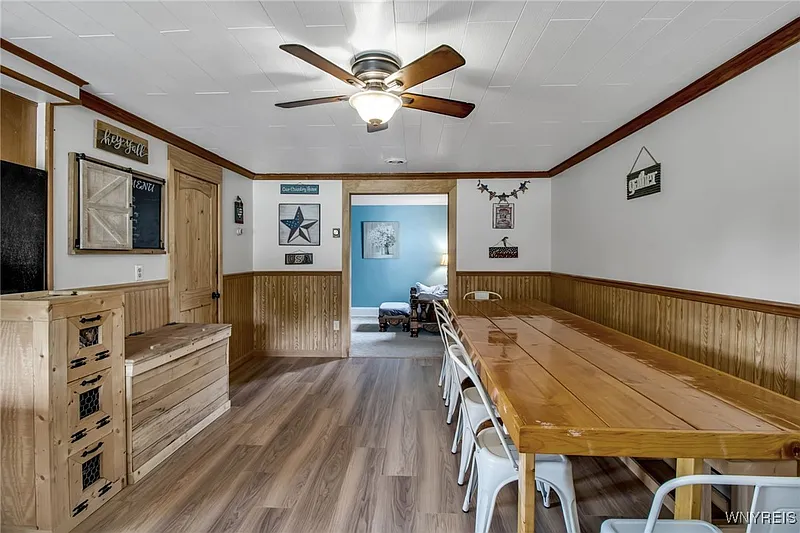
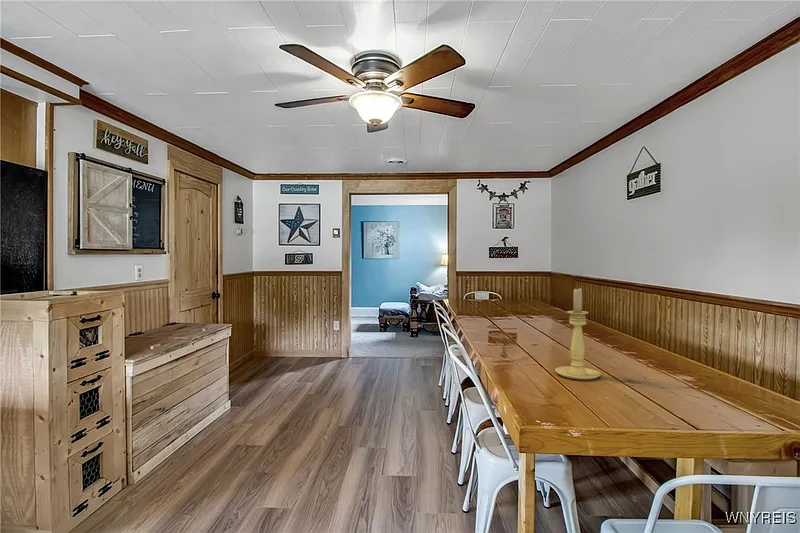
+ candle holder (577, 330)
